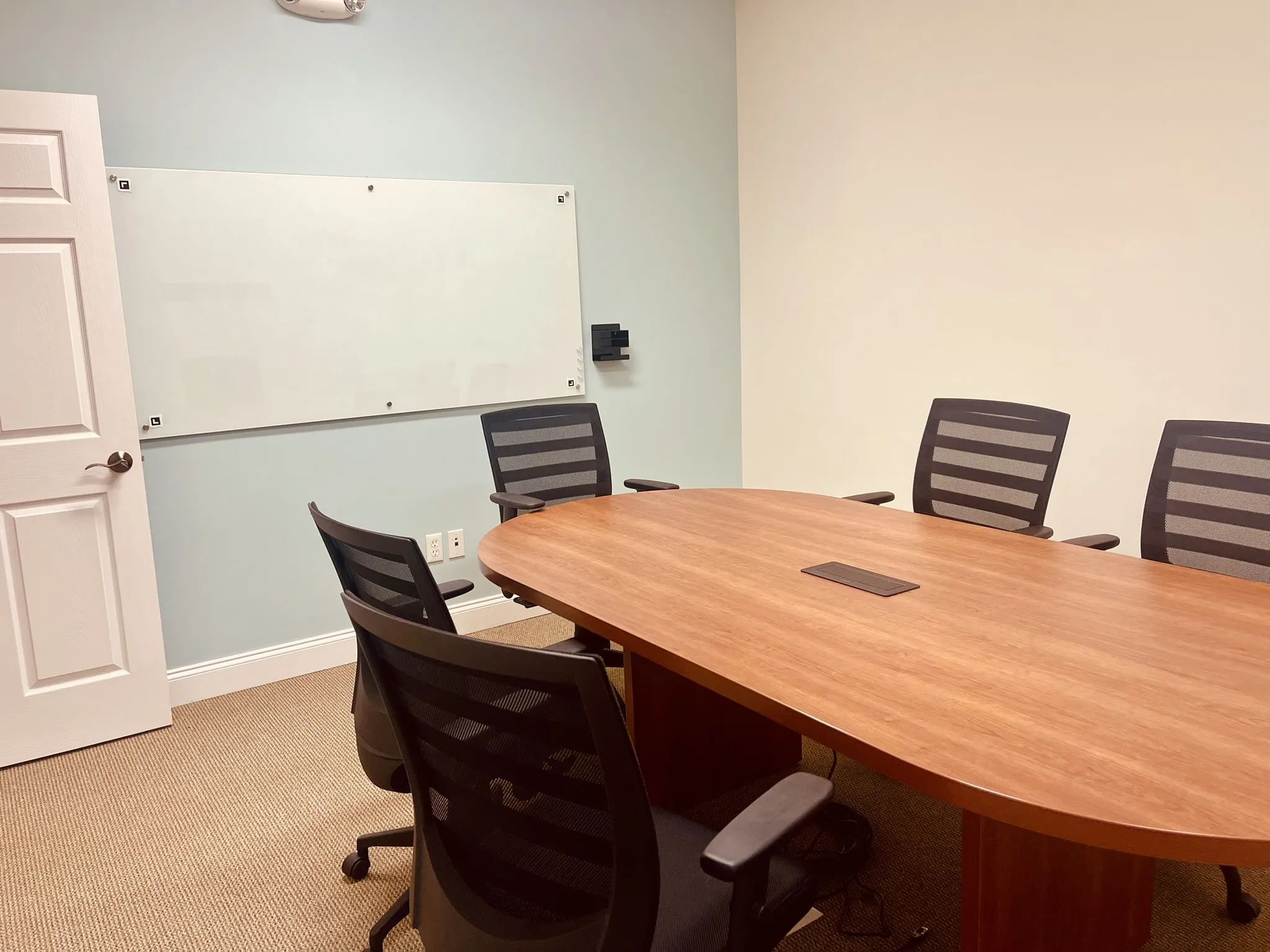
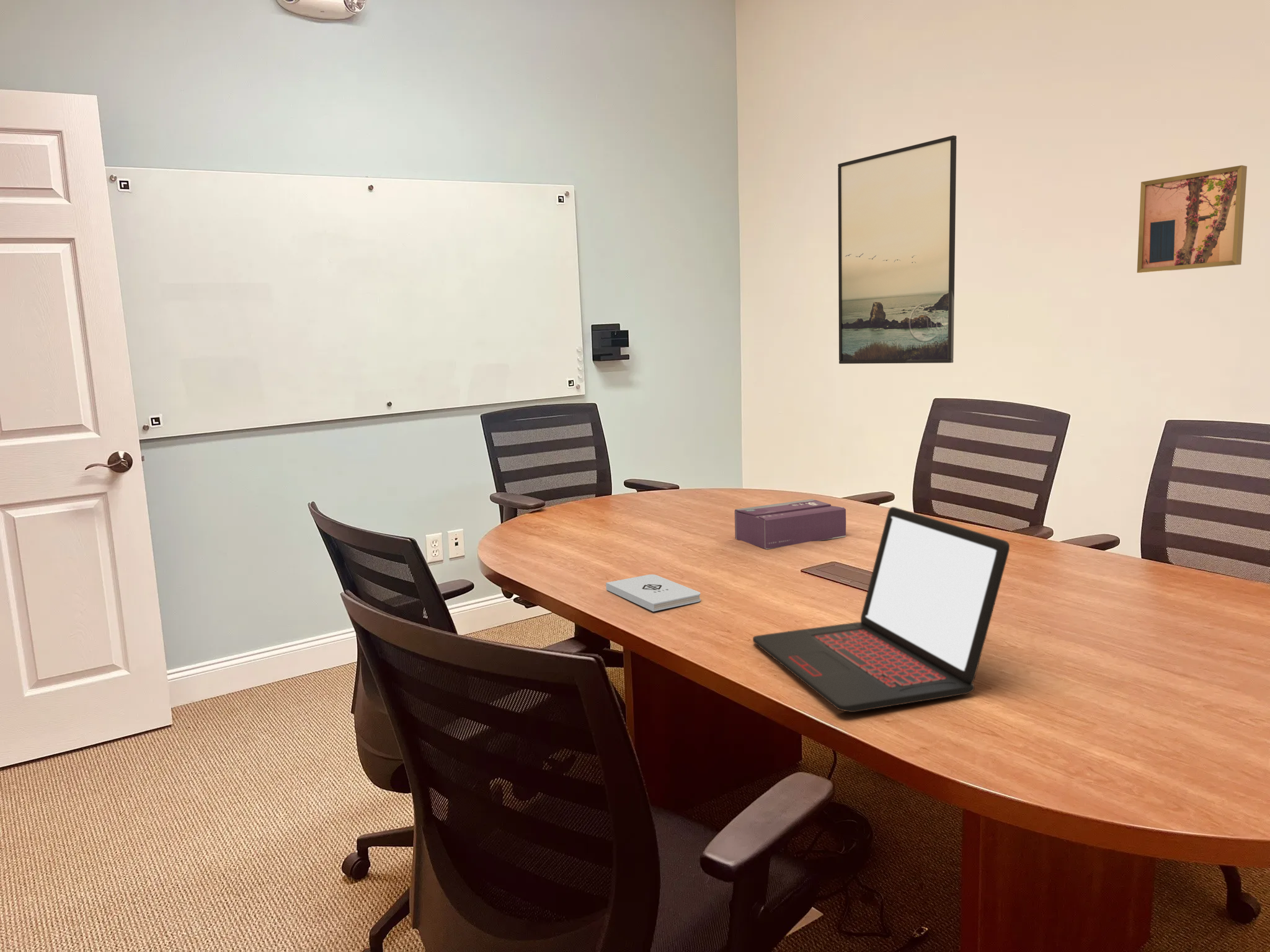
+ tissue box (790, 522)
+ wall art (1189, 222)
+ laptop (869, 597)
+ notepad (653, 591)
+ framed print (893, 258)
